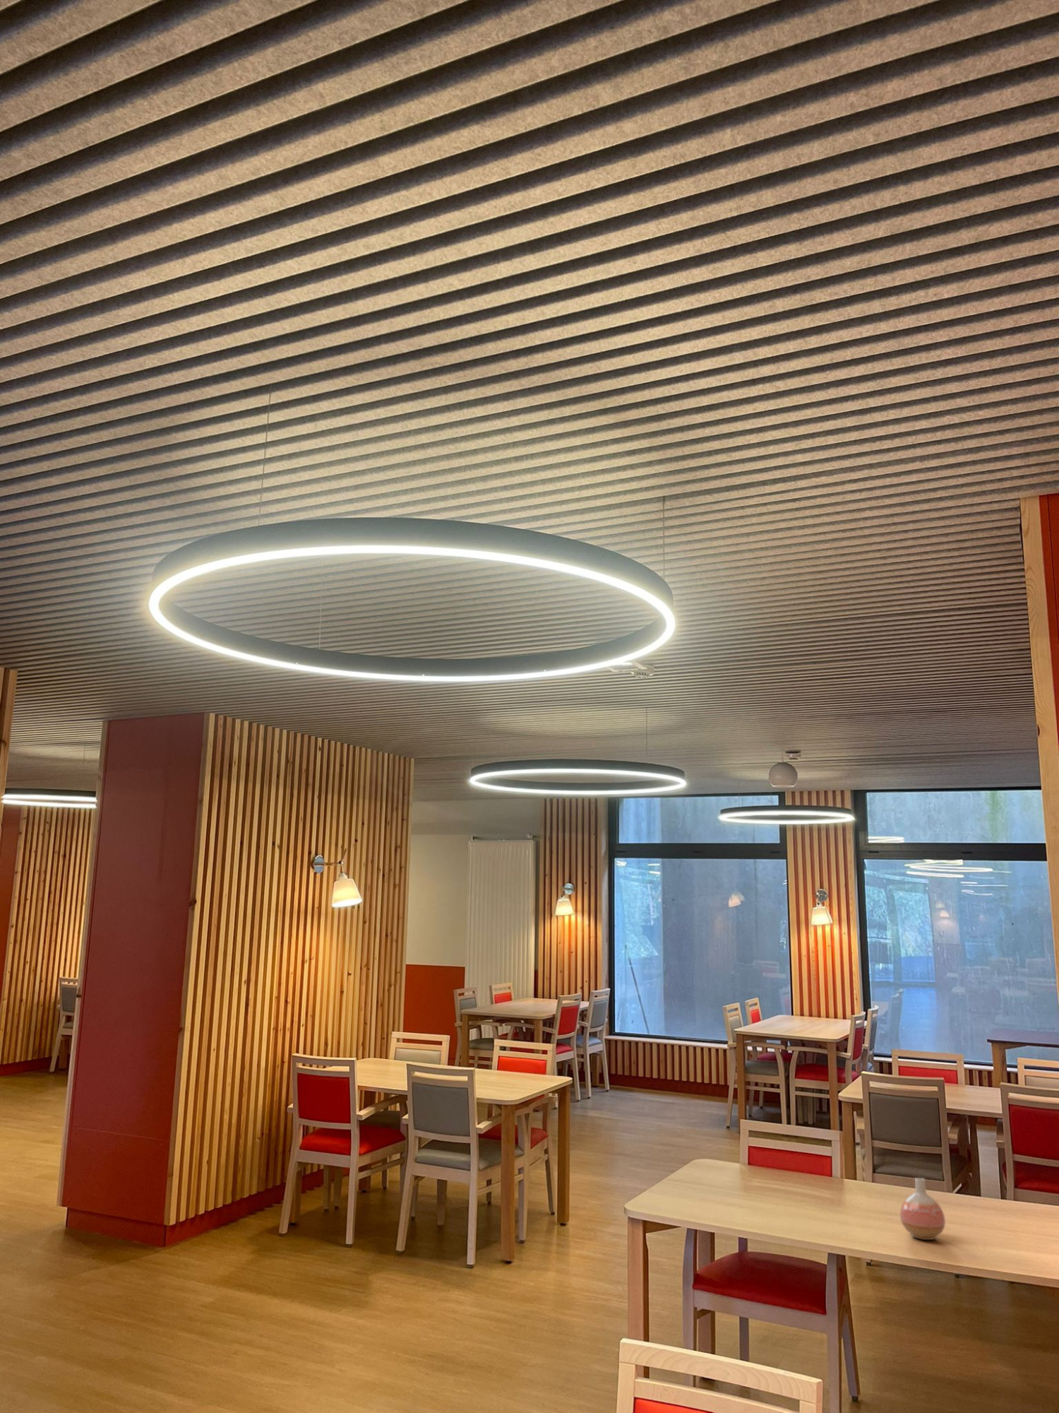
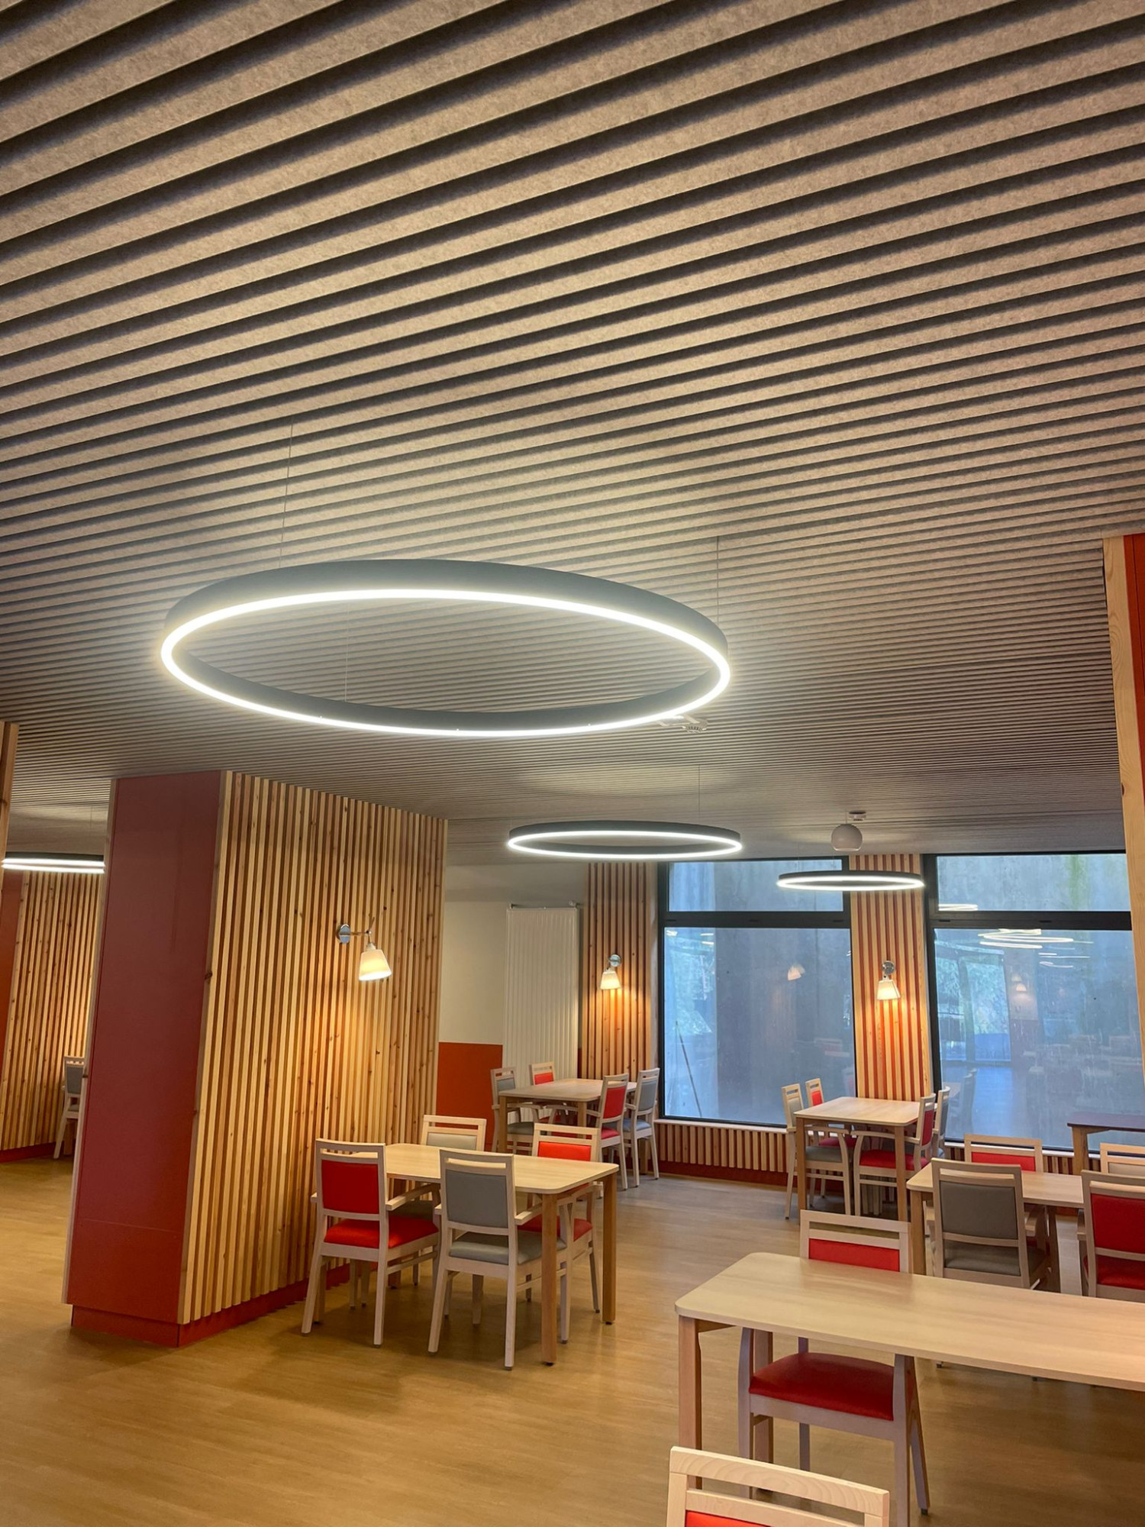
- vase (921, 1207)
